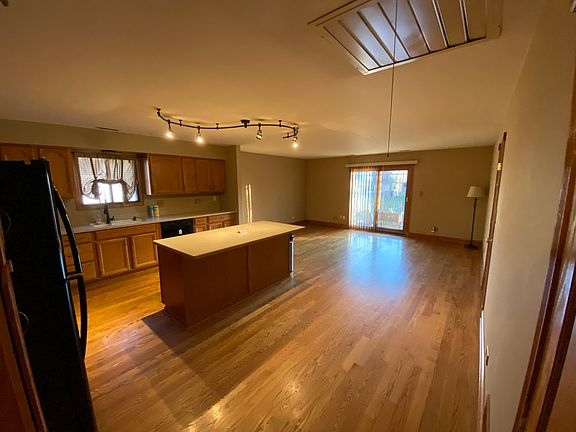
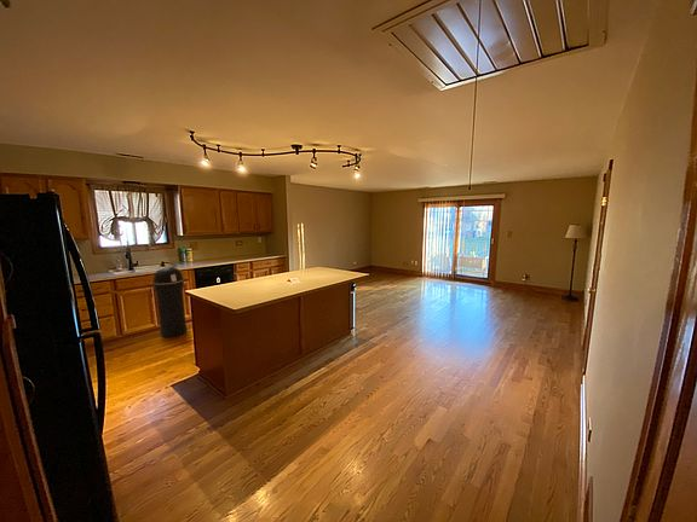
+ trash can (171, 300)
